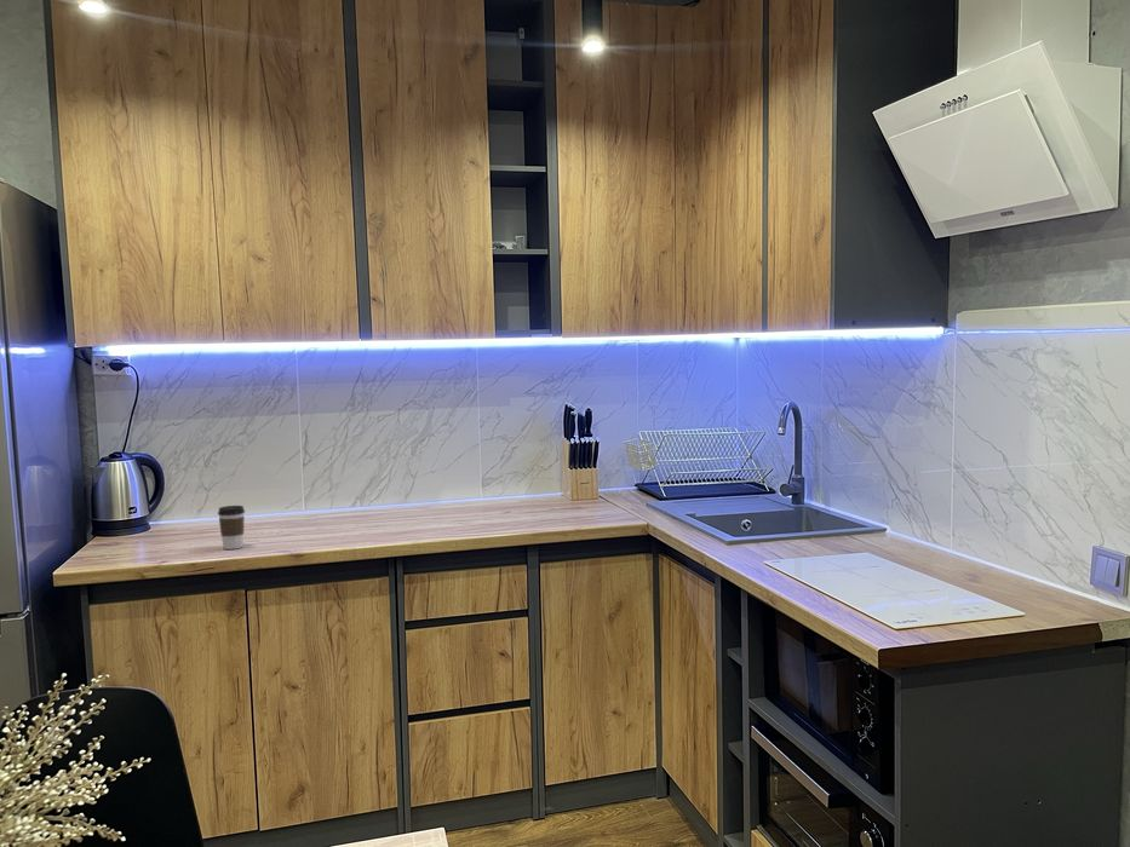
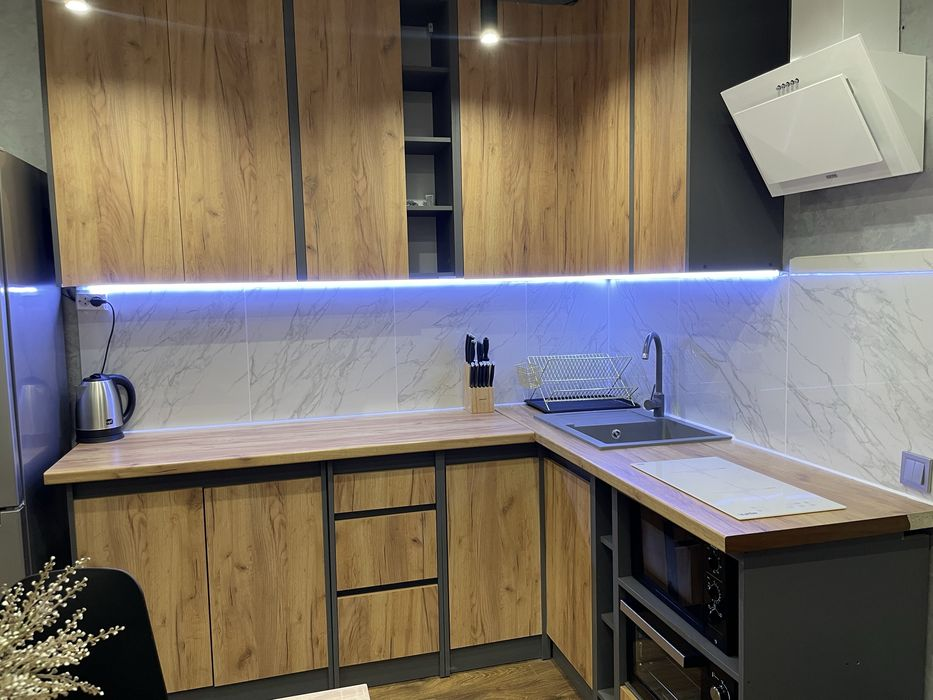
- coffee cup (231, 526)
